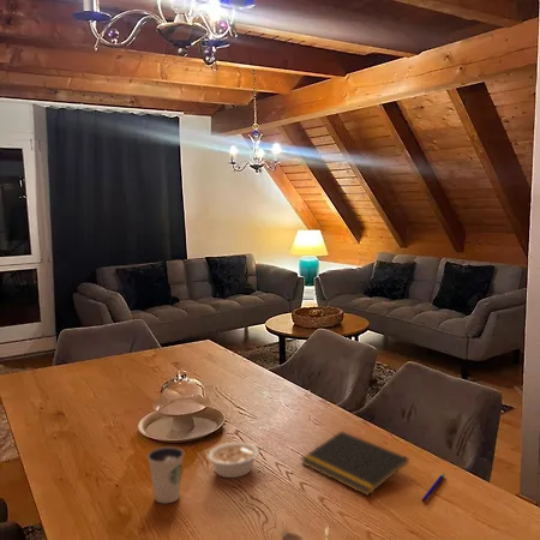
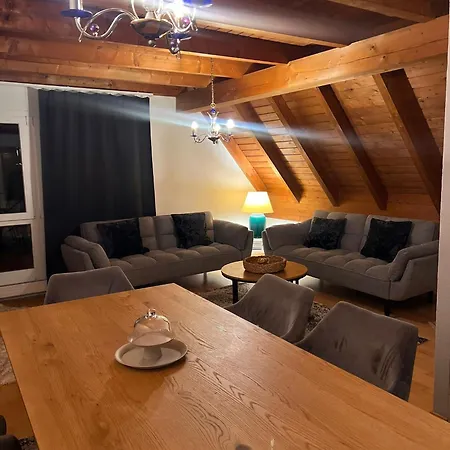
- legume (235, 458)
- dixie cup (166, 475)
- notepad (353, 460)
- pen (433, 486)
